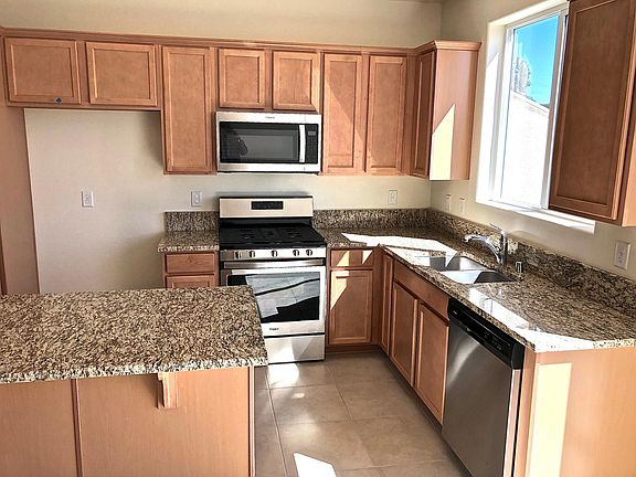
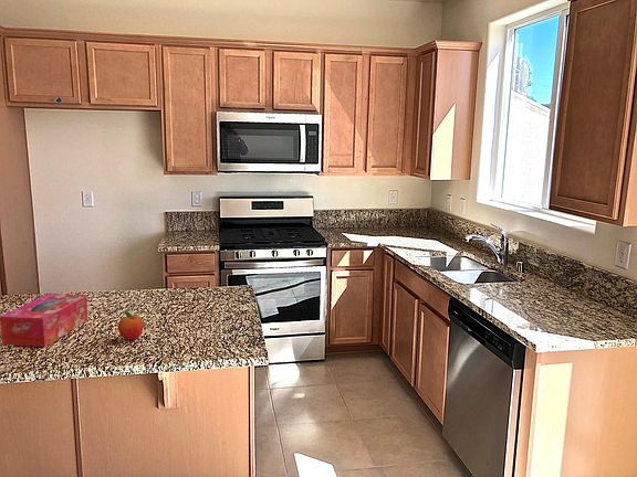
+ fruit (129, 326)
+ tissue box (46, 318)
